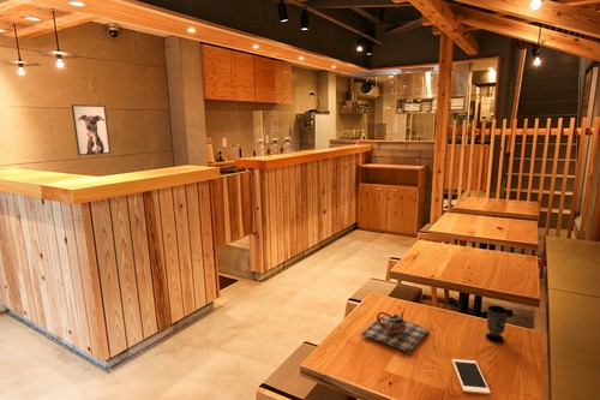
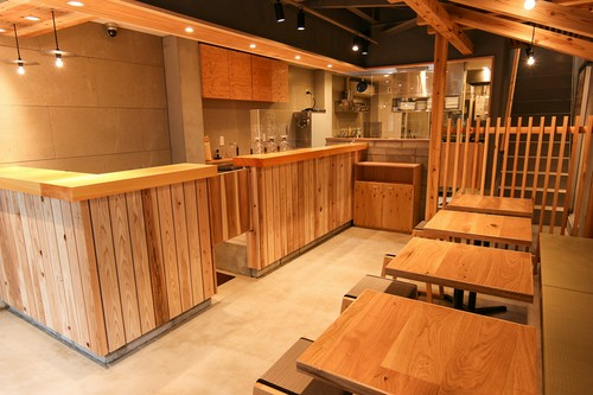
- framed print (91, 130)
- teapot (395, 323)
- cell phone (469, 375)
- cup (496, 323)
